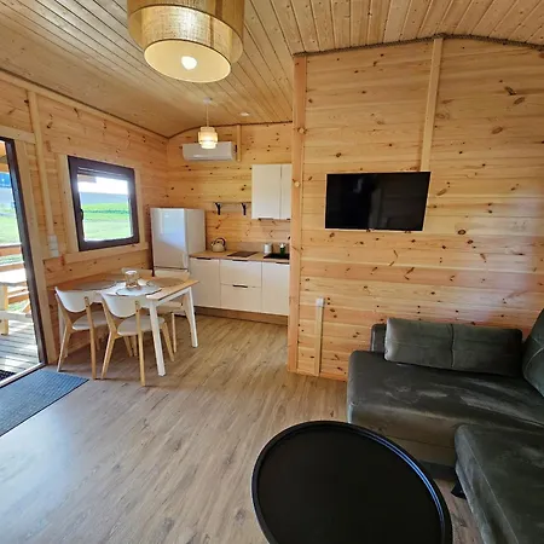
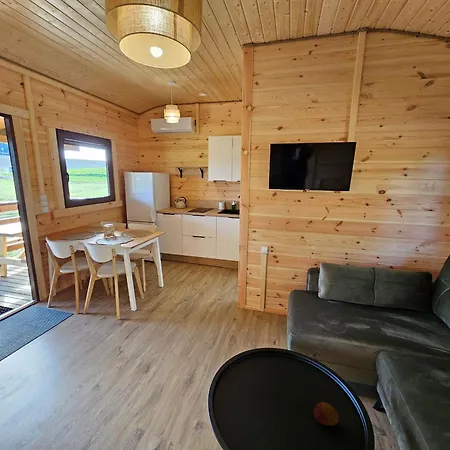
+ fruit (326, 414)
